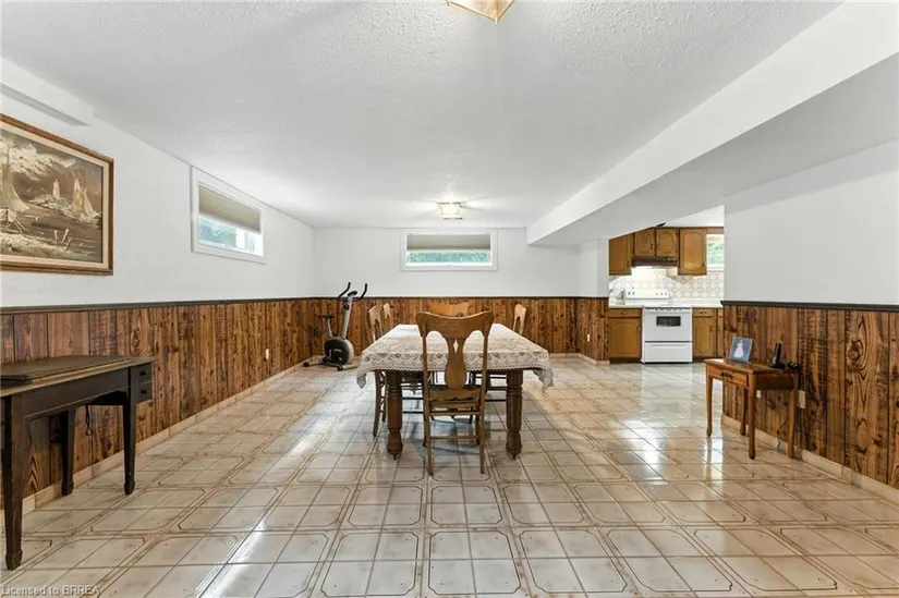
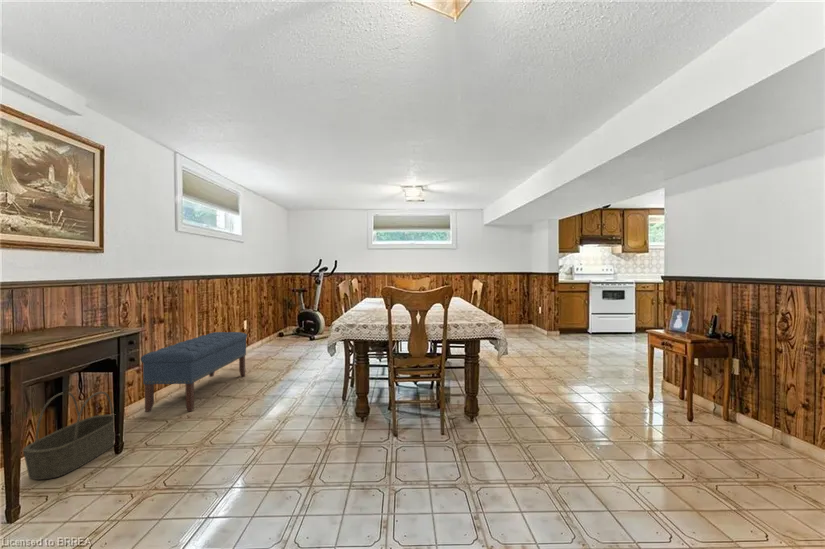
+ basket (76, 426)
+ bench (202, 365)
